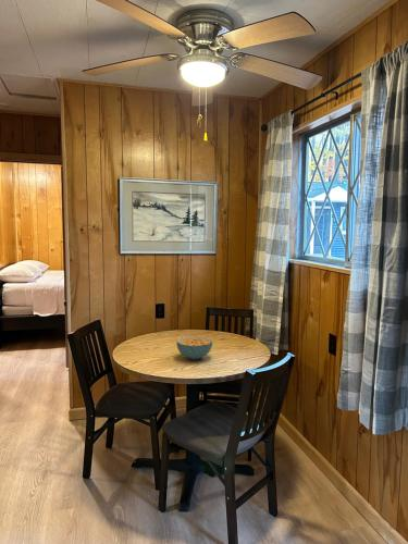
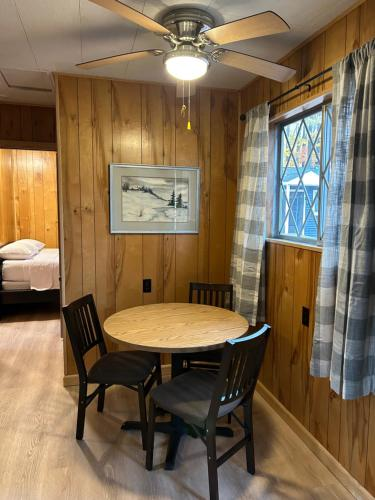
- cereal bowl (194, 348)
